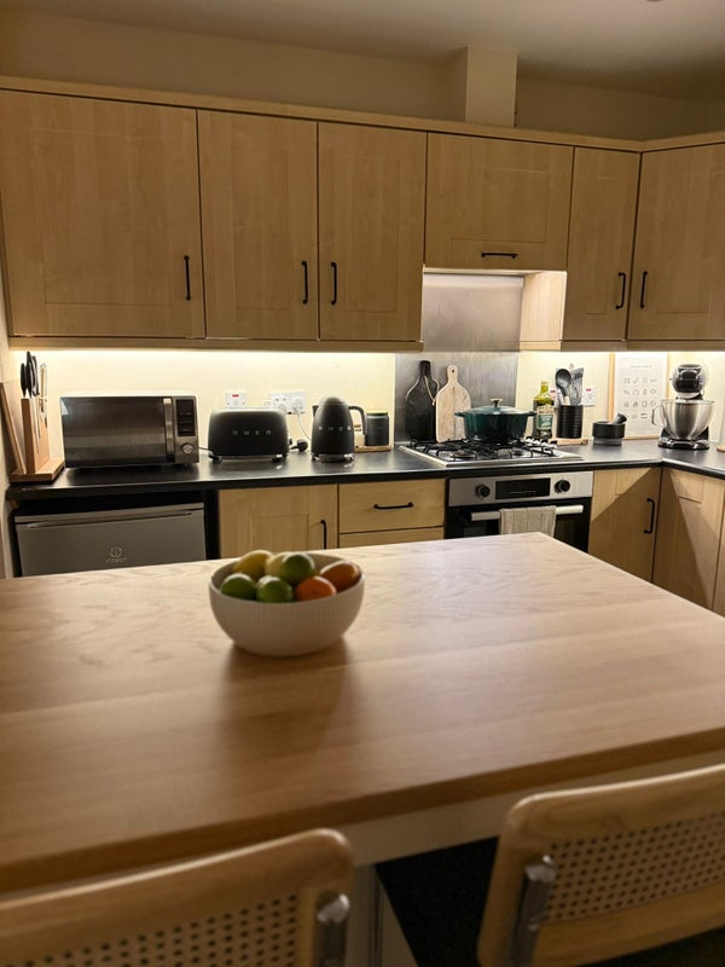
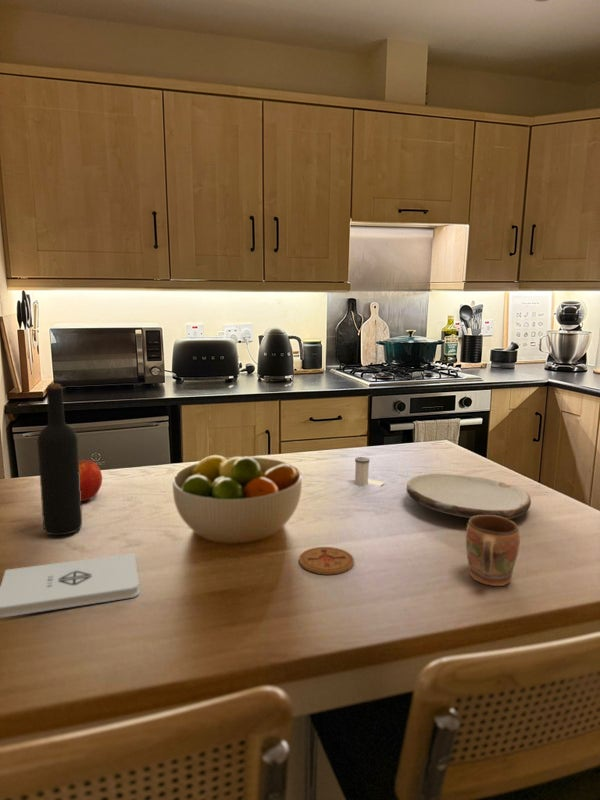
+ notepad (71, 582)
+ plate (467, 495)
+ wine bottle (58, 459)
+ mug (488, 551)
+ coaster (326, 560)
+ salt shaker (361, 471)
+ apple (80, 478)
